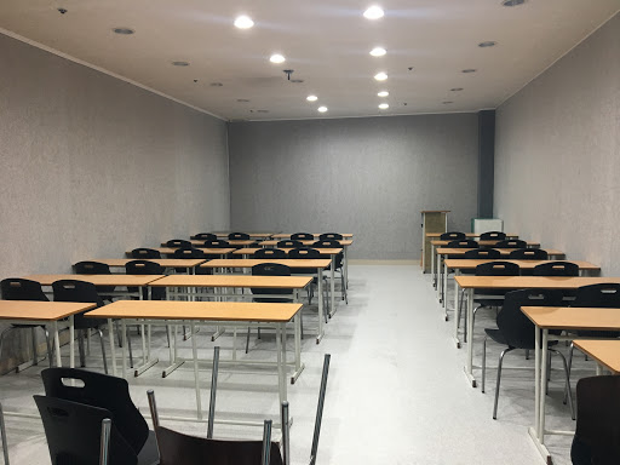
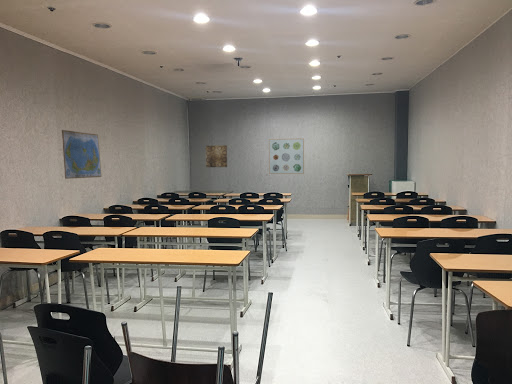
+ wall art (216, 156)
+ wall art (286, 156)
+ world map (83, 155)
